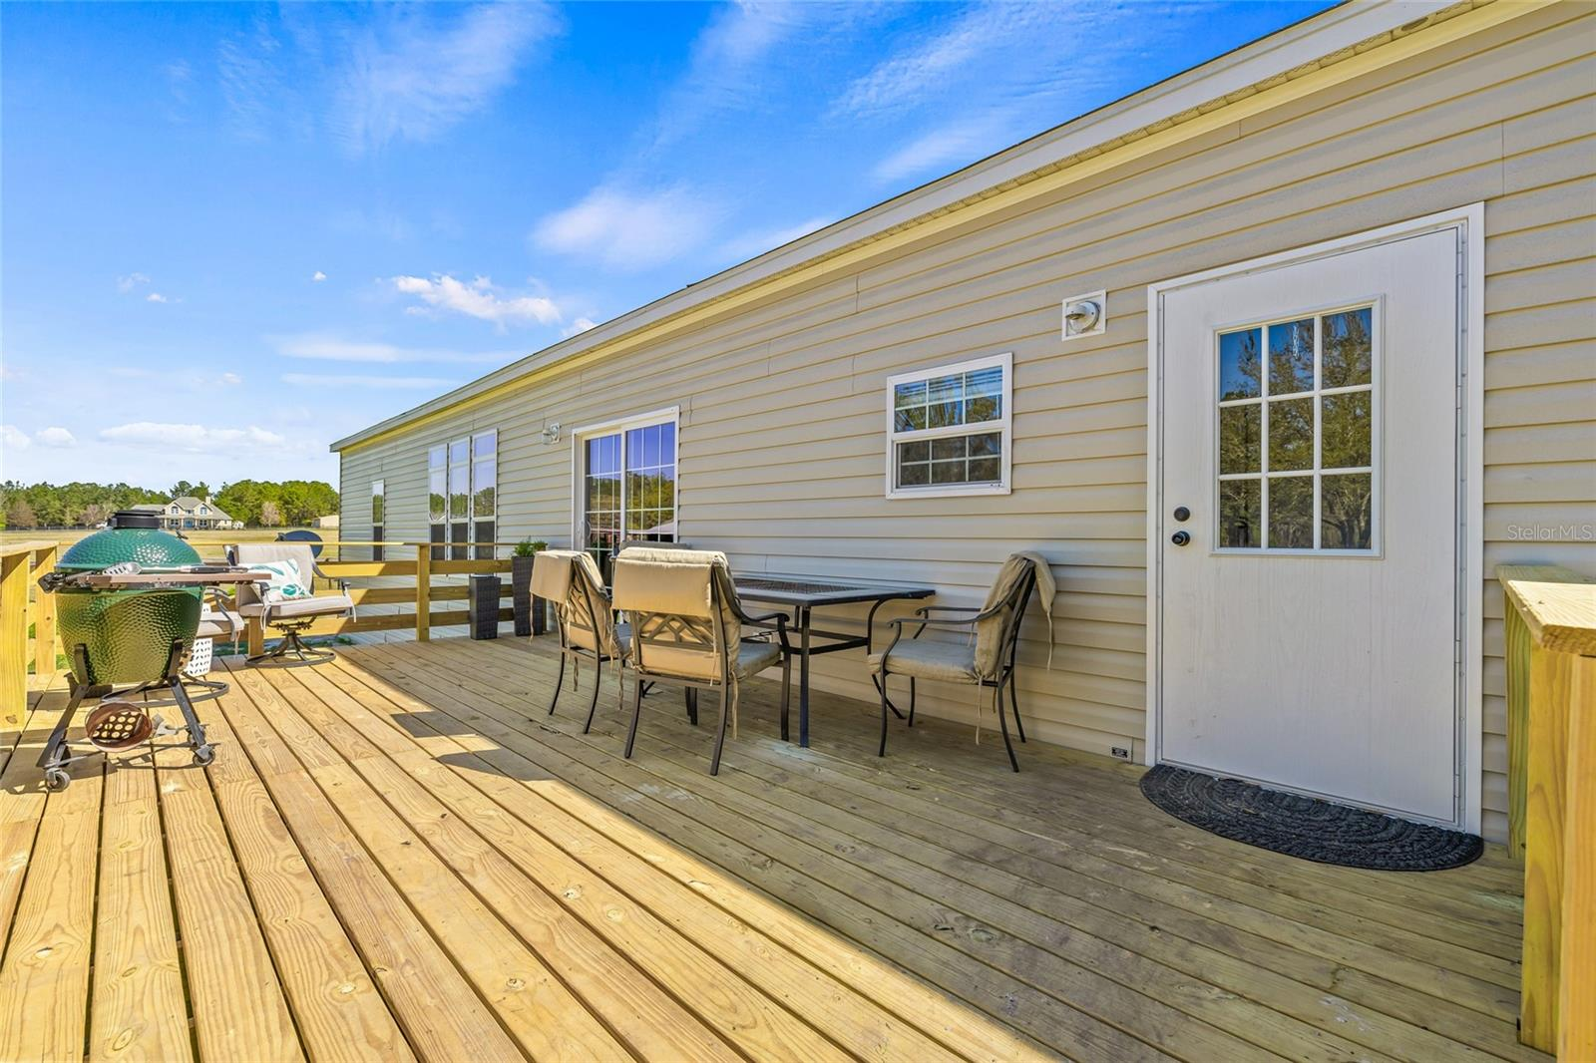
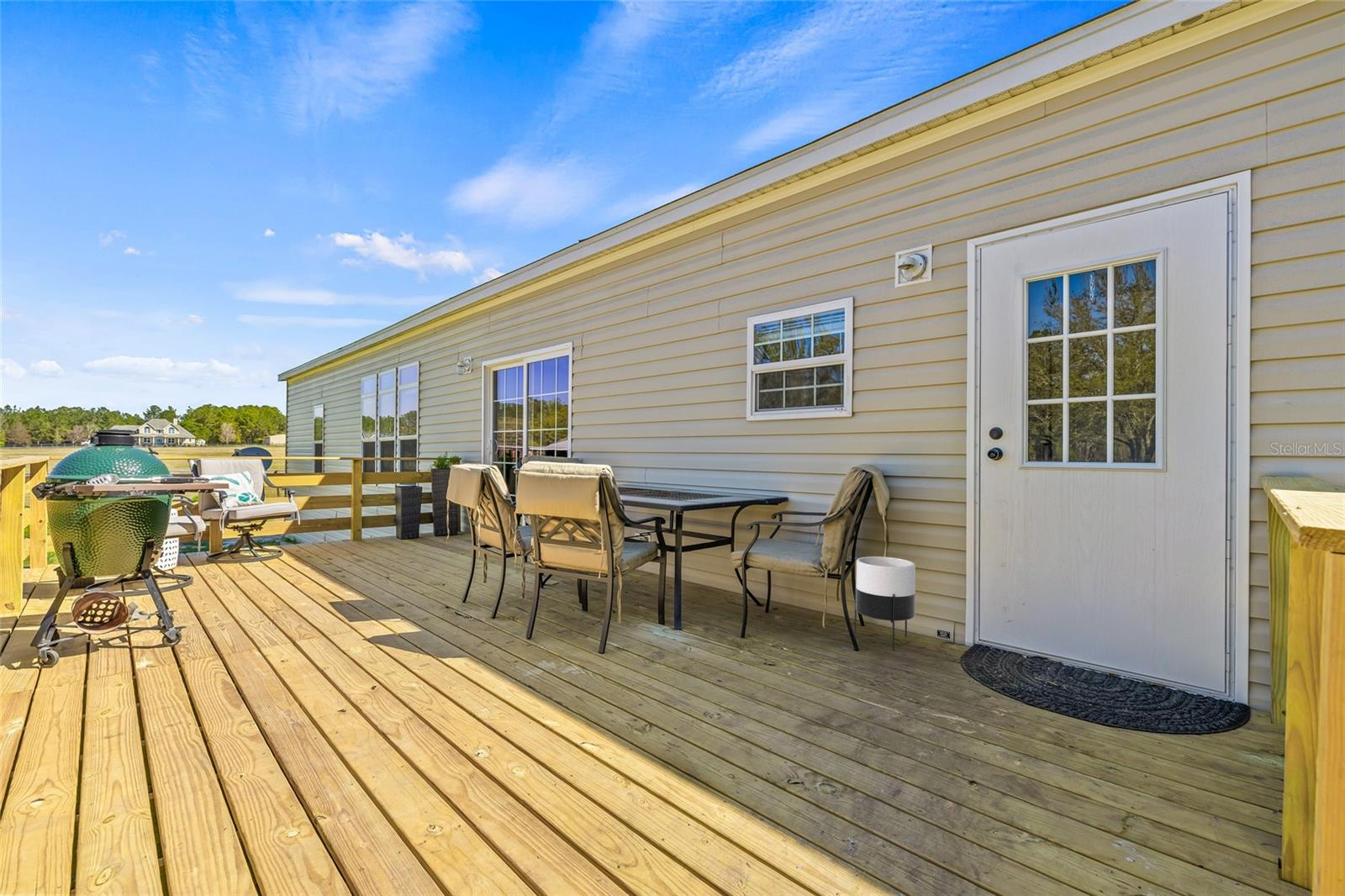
+ planter (884, 600)
